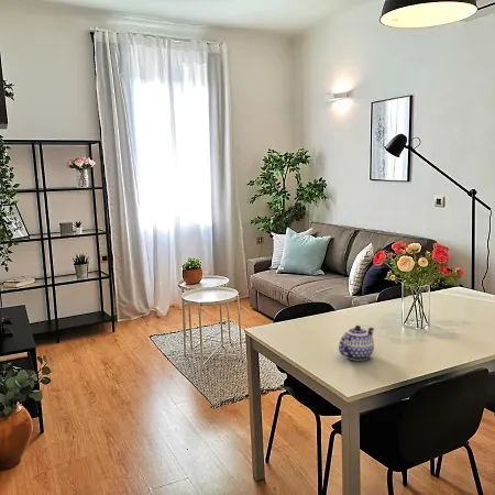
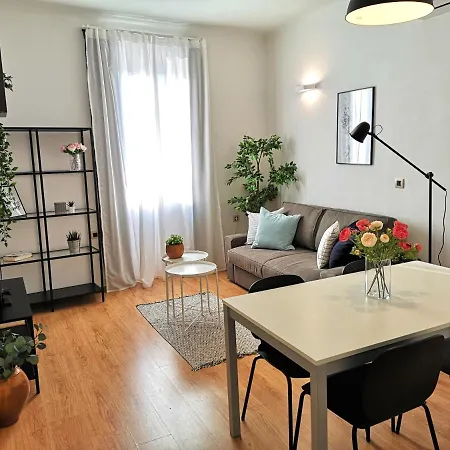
- teapot (356, 341)
